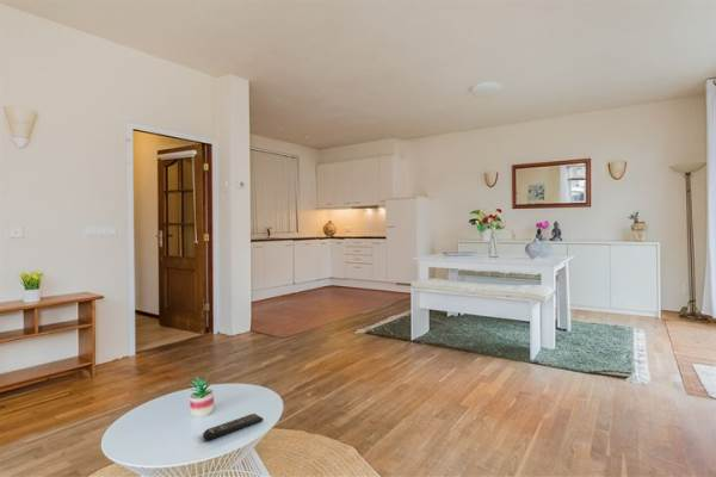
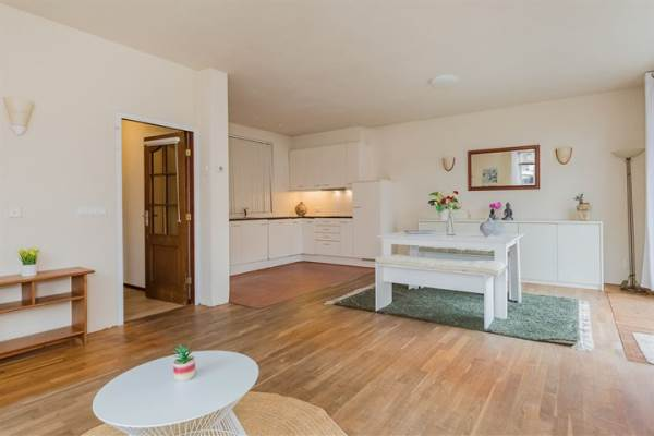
- remote control (234, 426)
